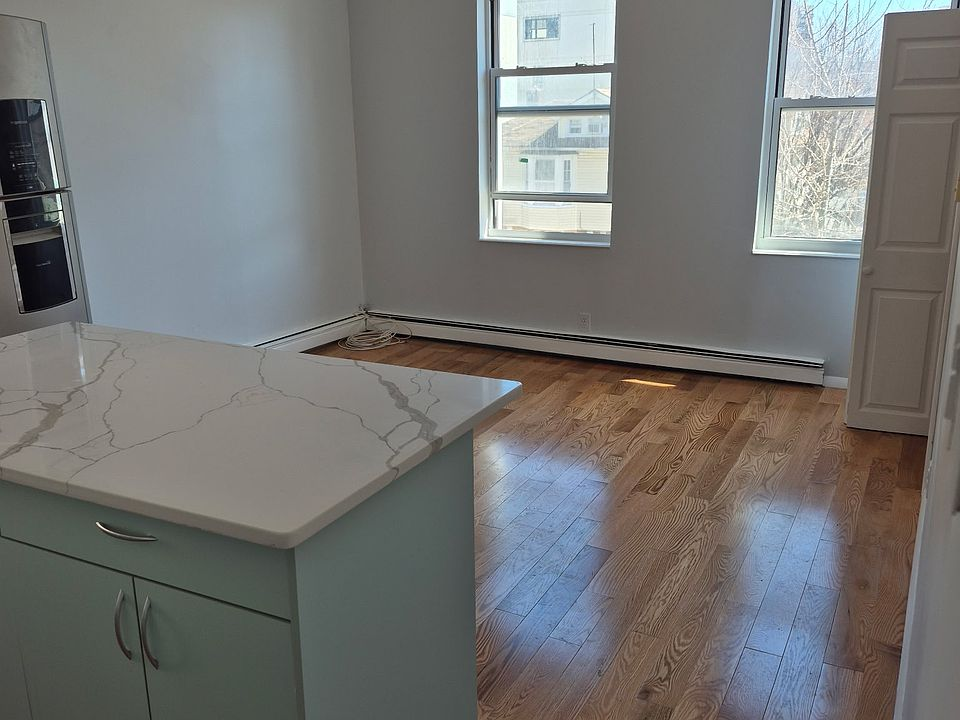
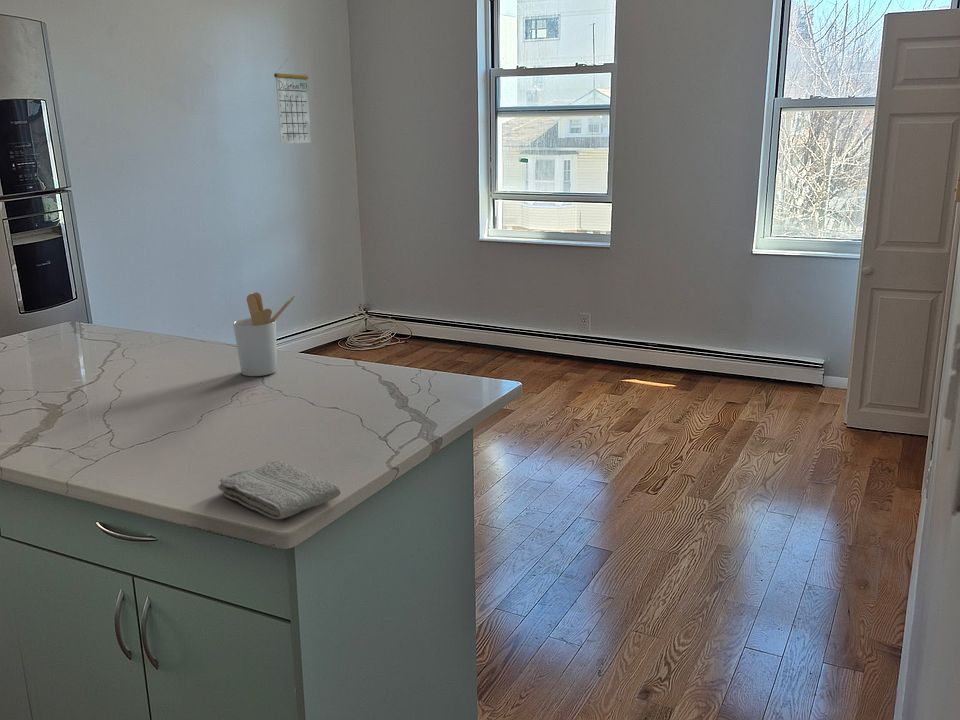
+ washcloth (277, 487)
+ utensil holder (267, 333)
+ calendar (293, 100)
